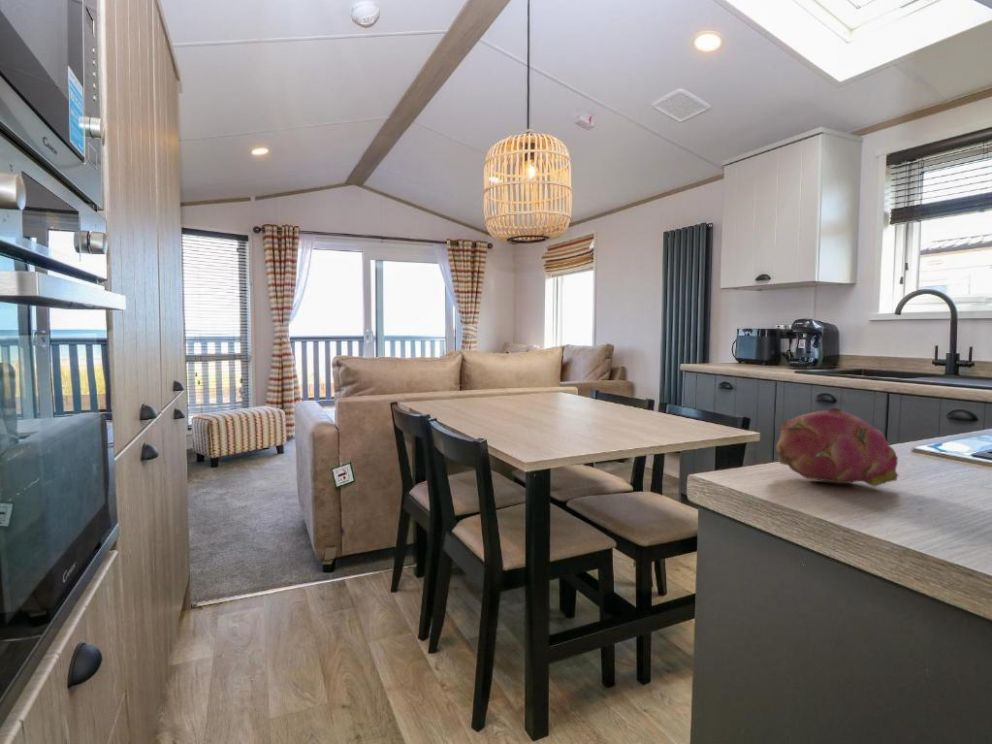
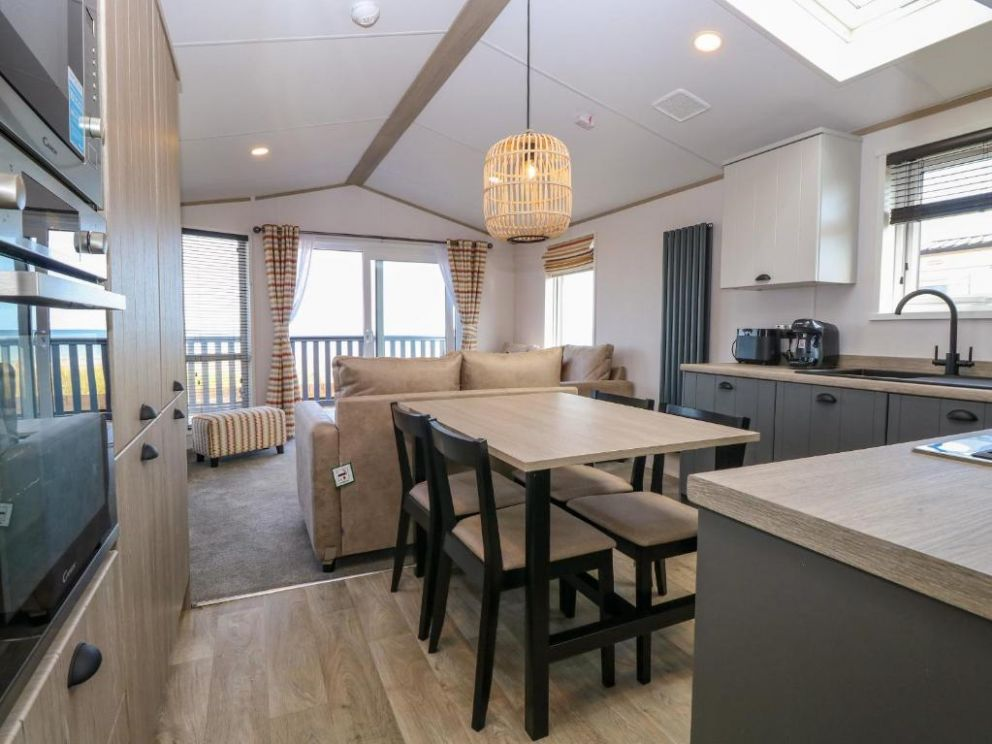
- fruit (833, 444)
